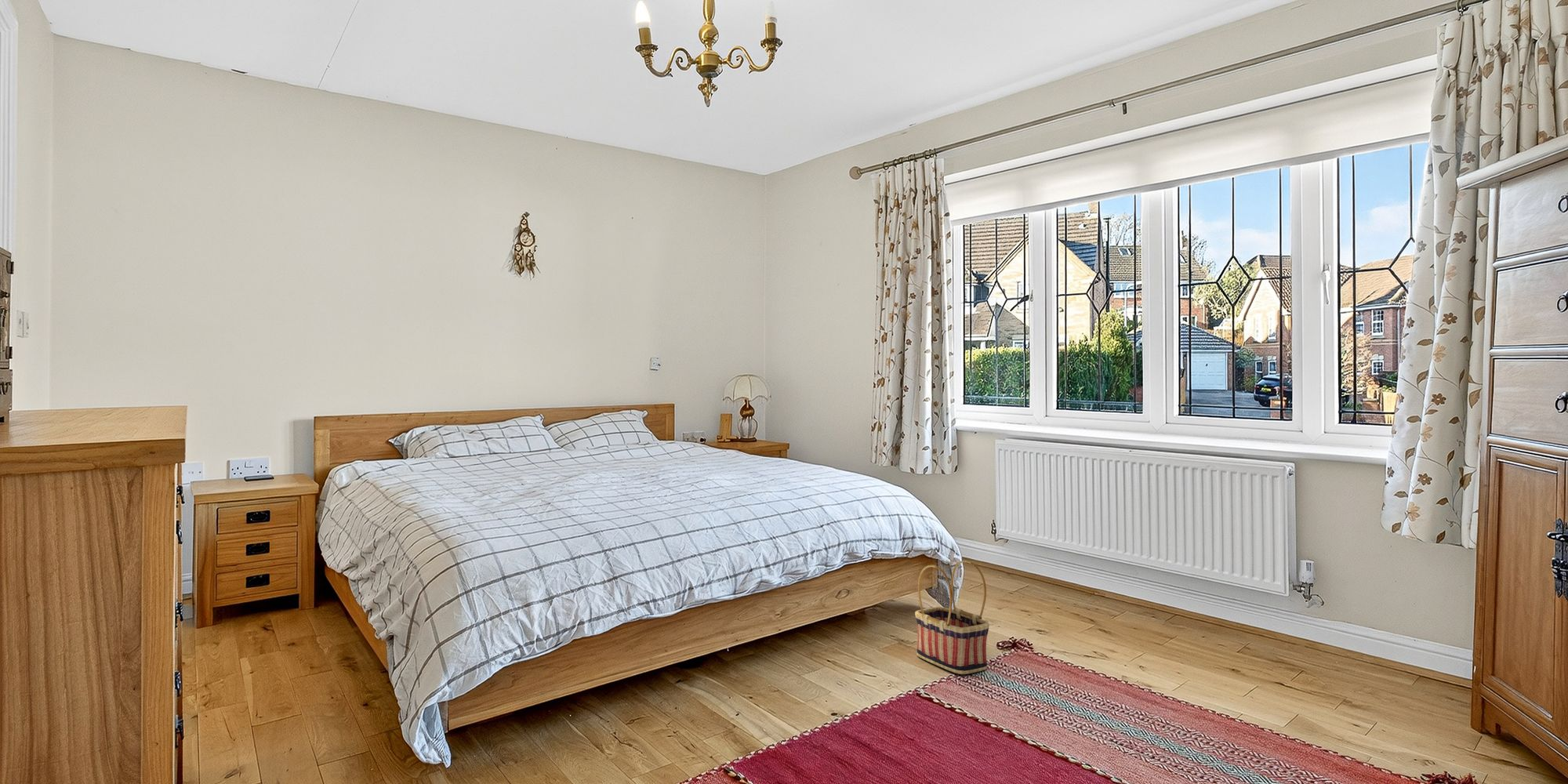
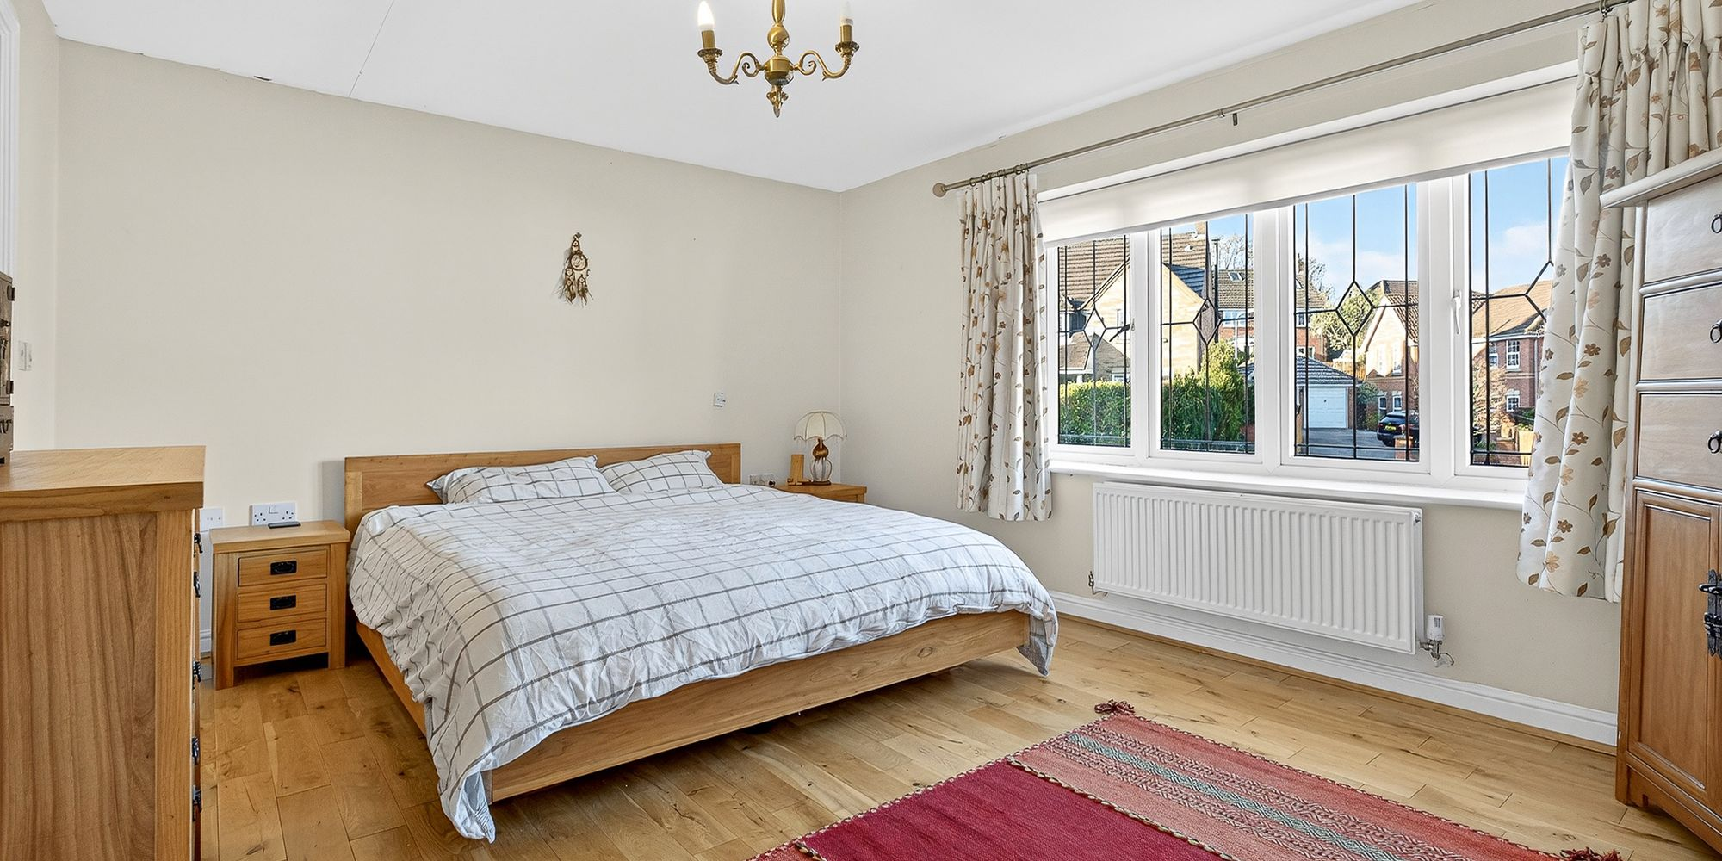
- basket (950, 612)
